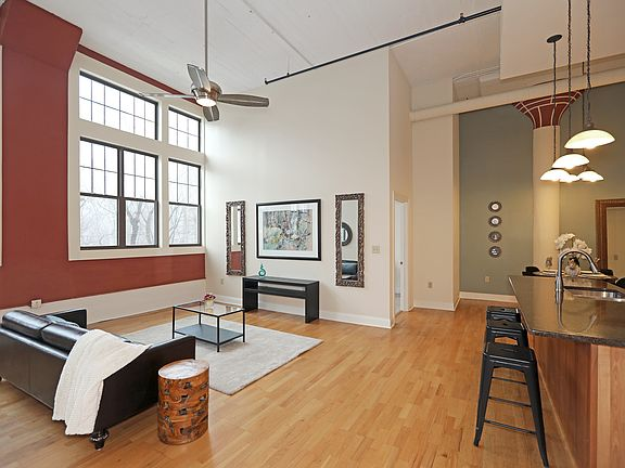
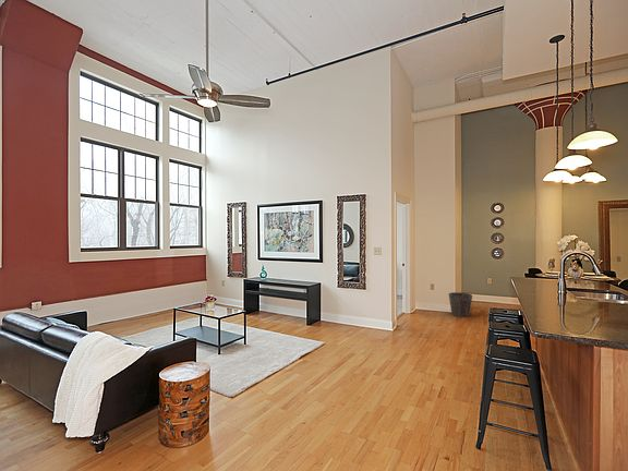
+ waste bin (460, 304)
